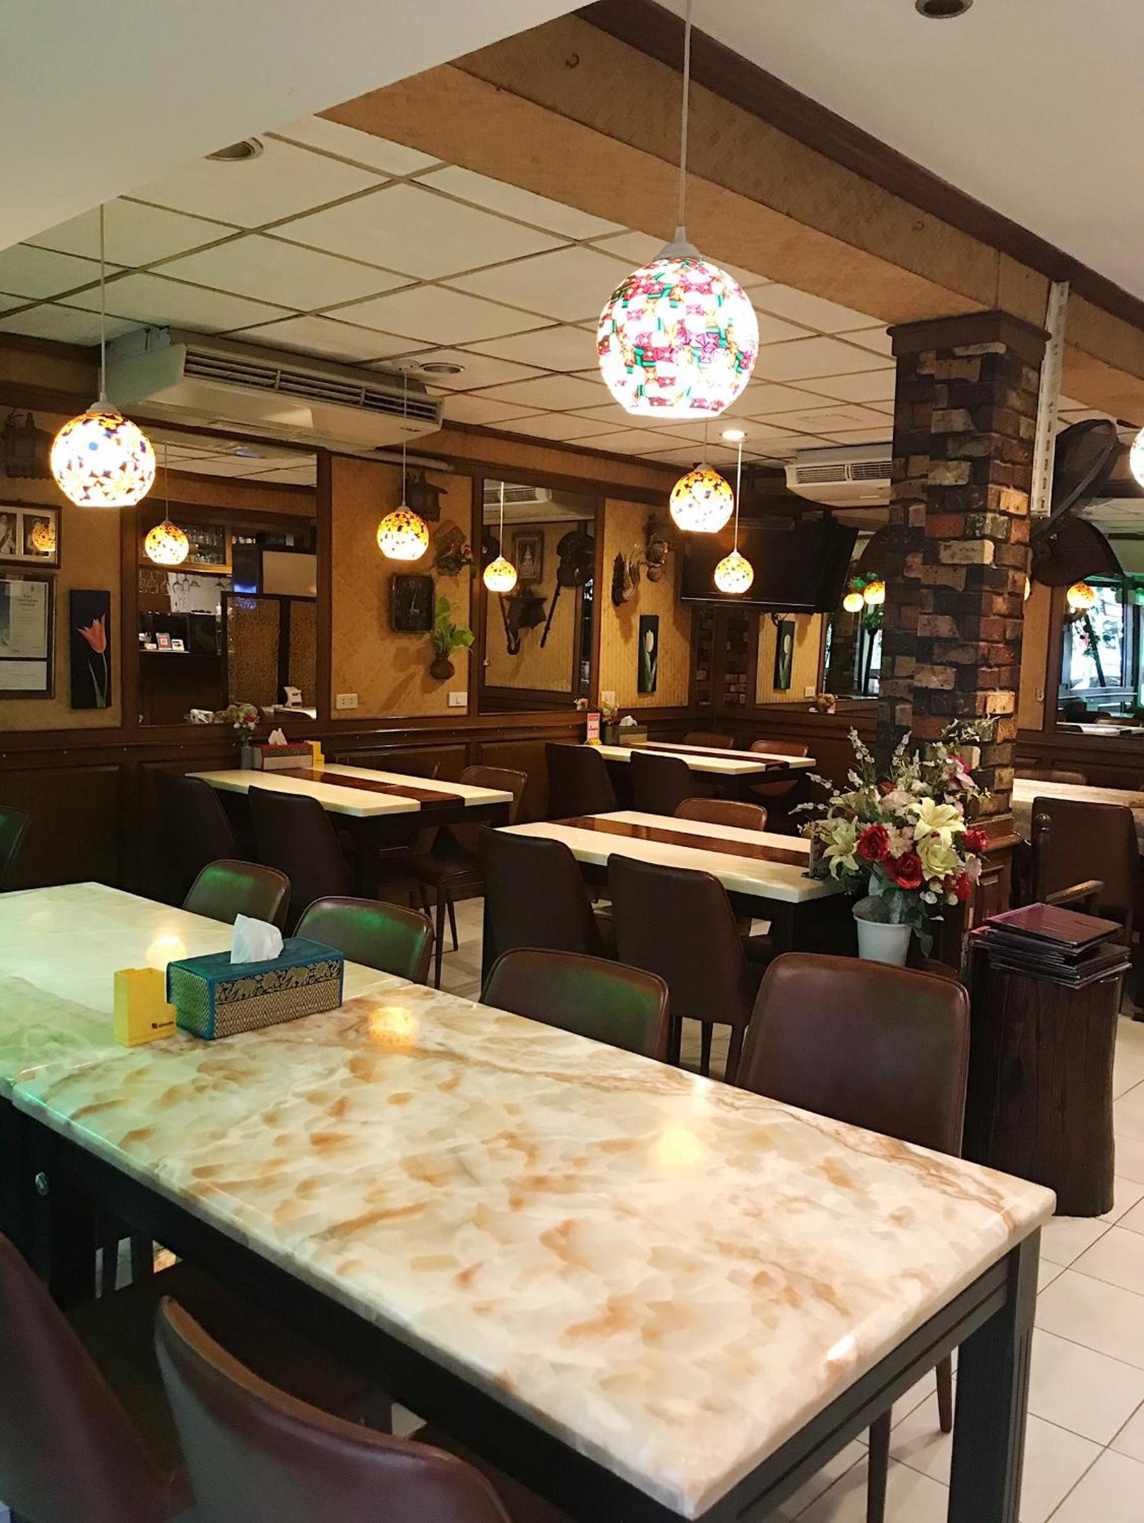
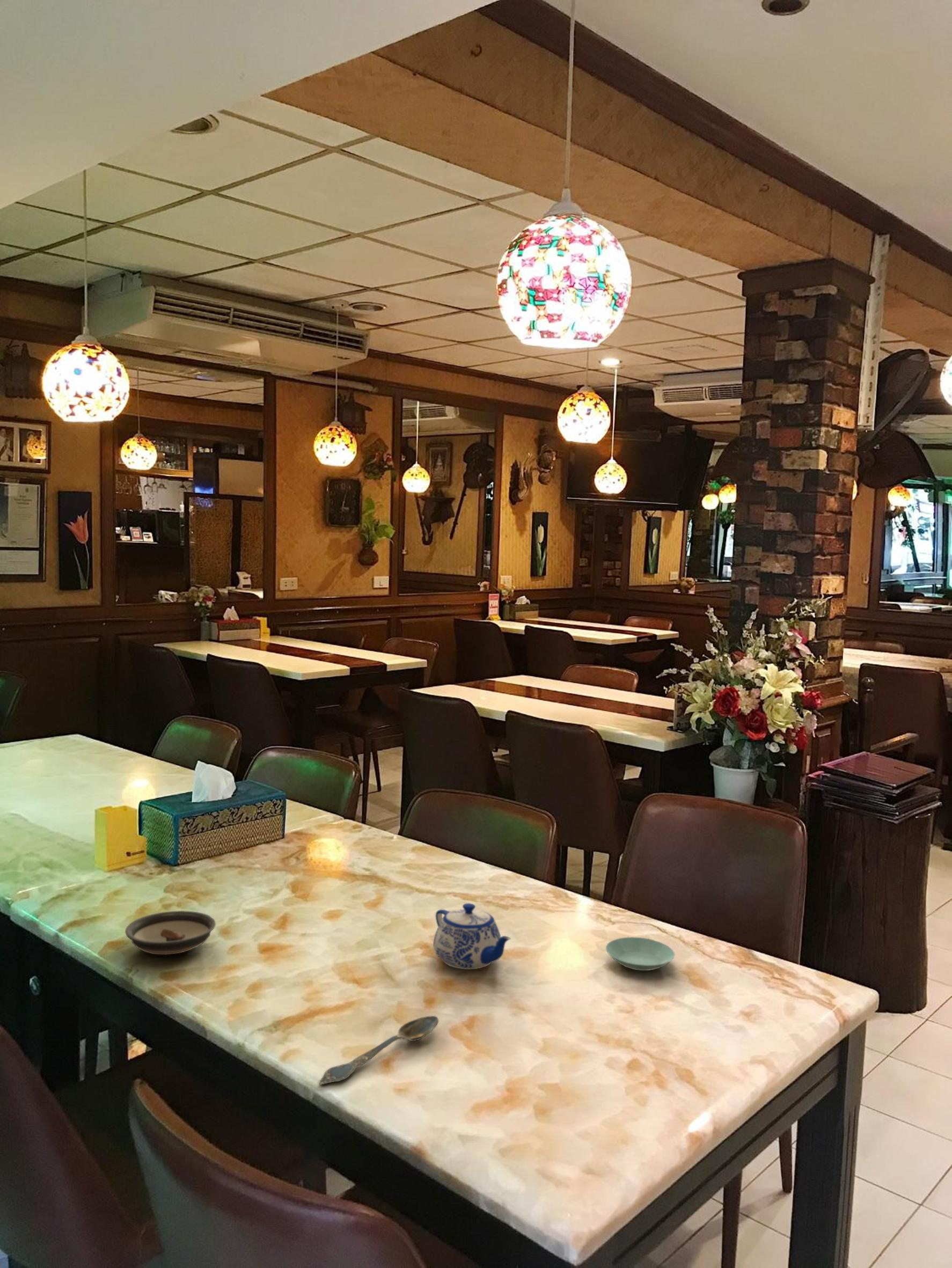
+ saucer (171, 936)
+ saucer (640, 956)
+ teapot (472, 934)
+ spoon (382, 1048)
